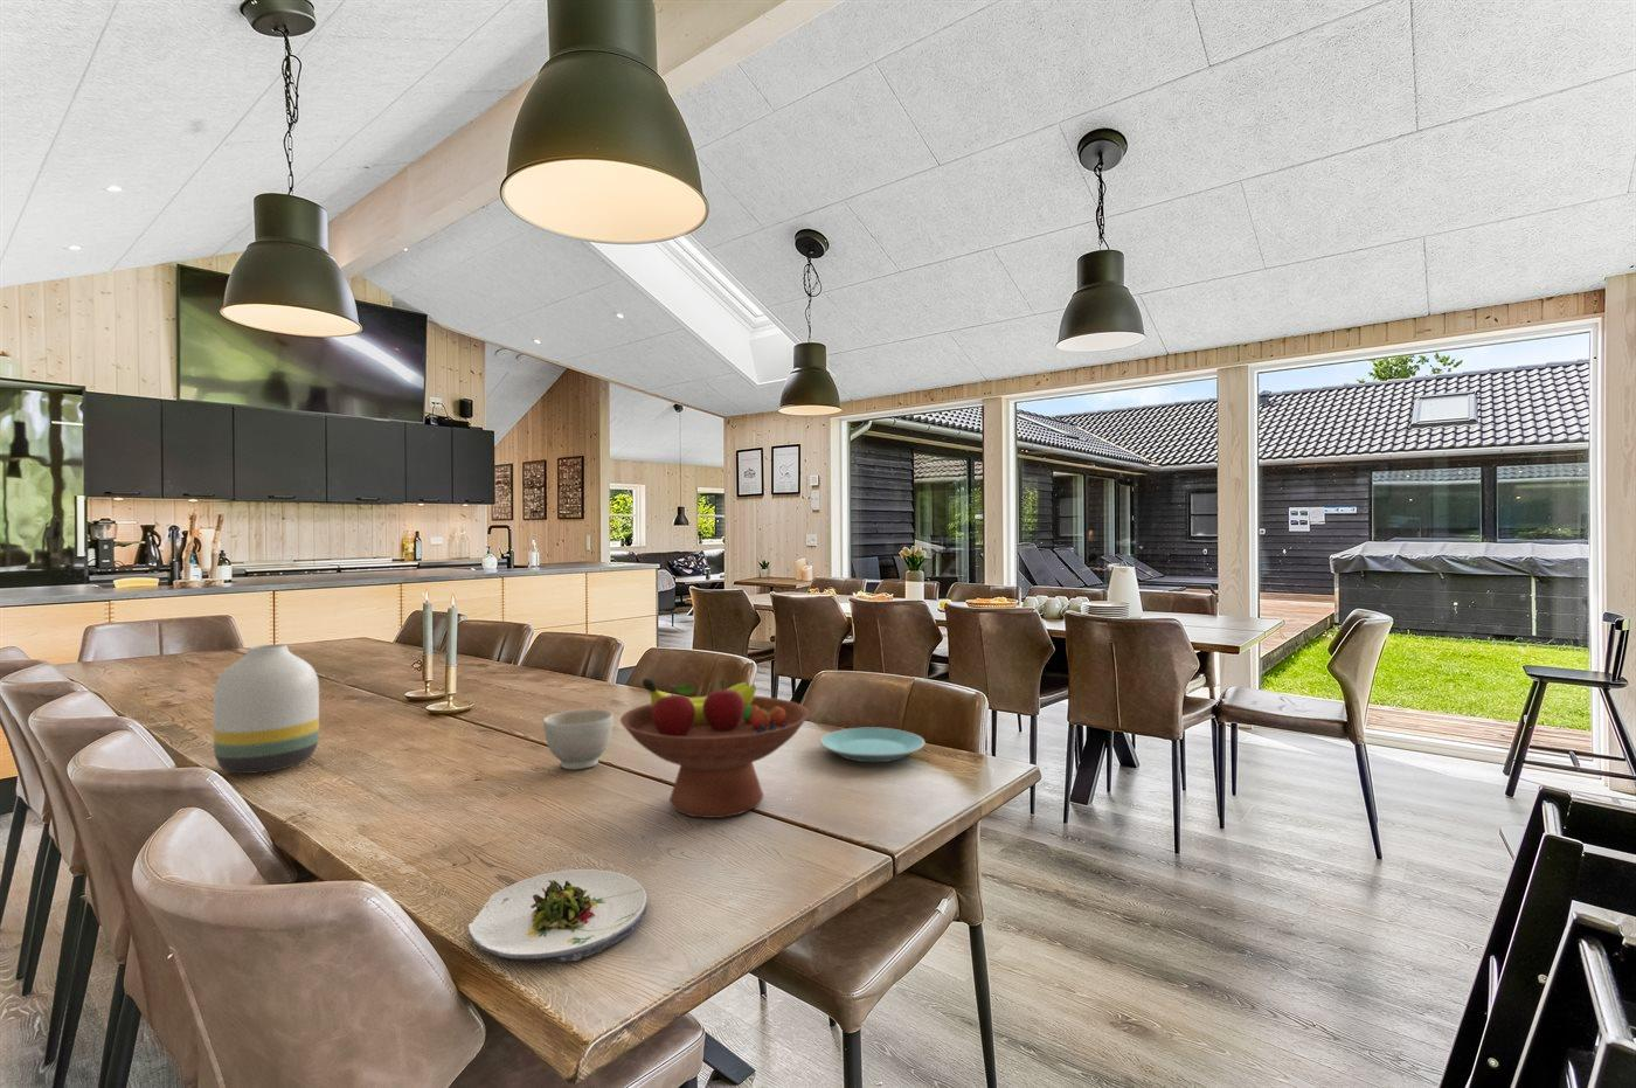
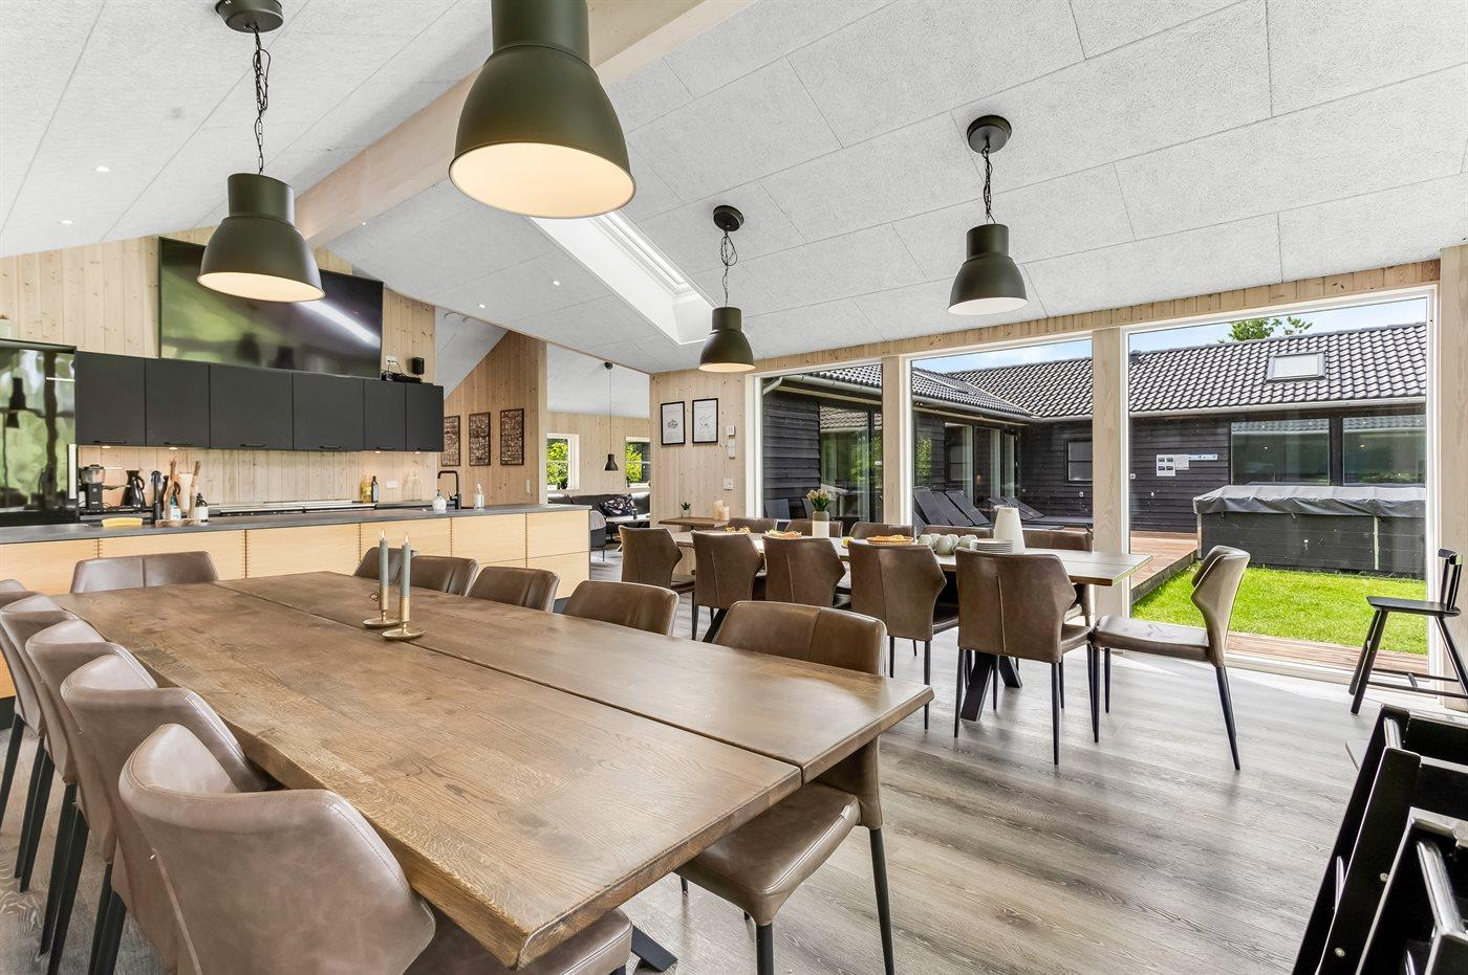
- vase (267, 706)
- bowl (579, 739)
- fruit bowl (716, 741)
- plate (871, 746)
- salad plate (563, 900)
